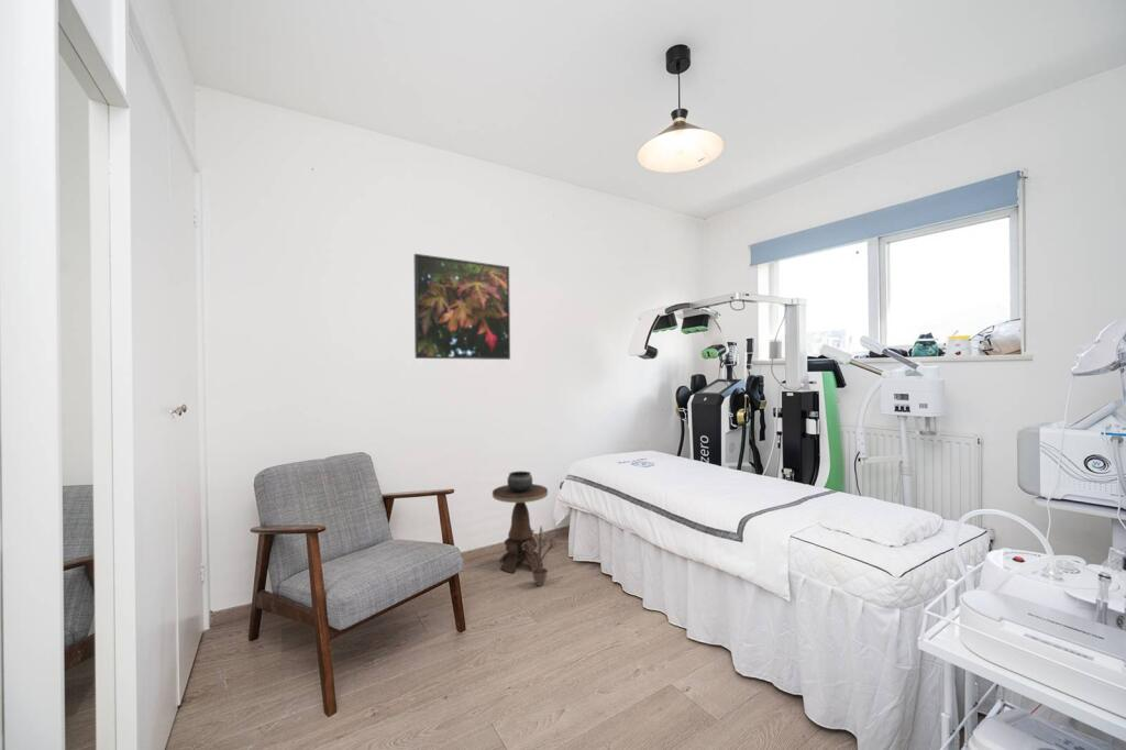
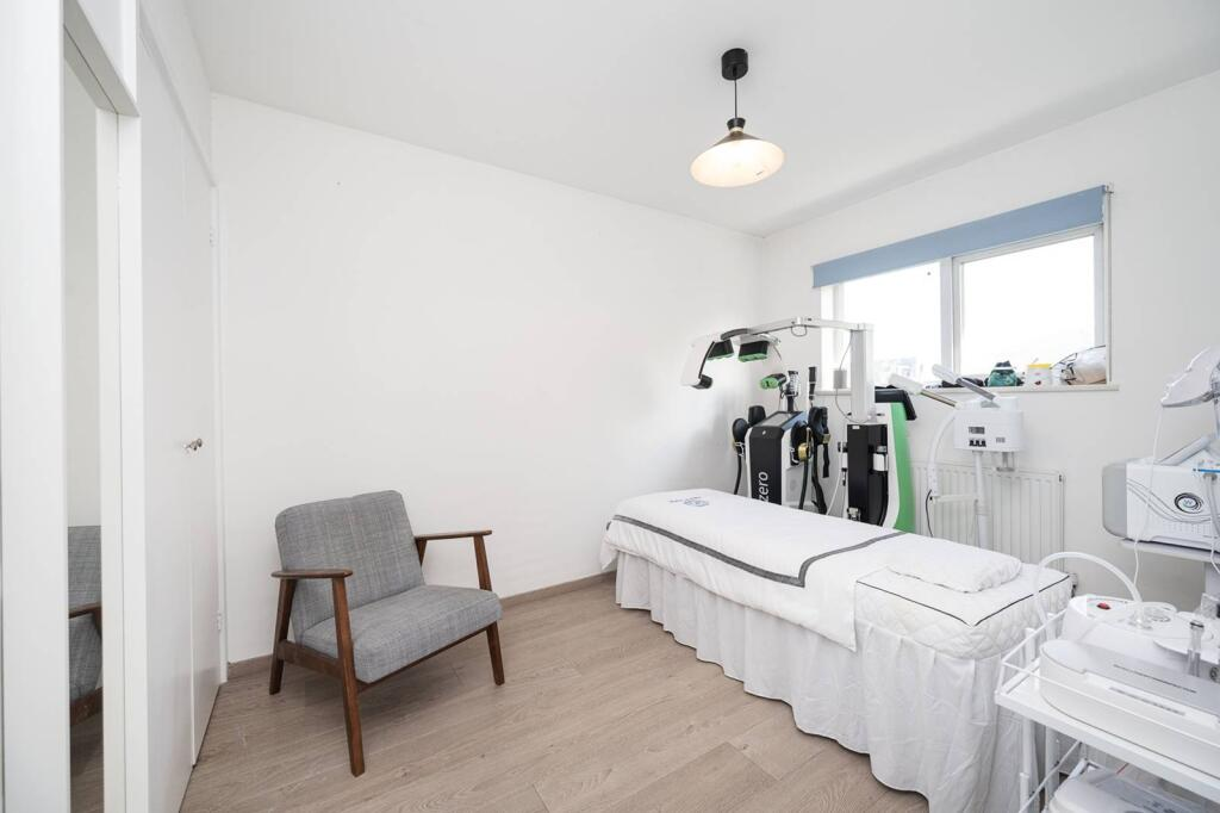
- decorative plant (543, 555)
- side table (520, 518)
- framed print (464, 309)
